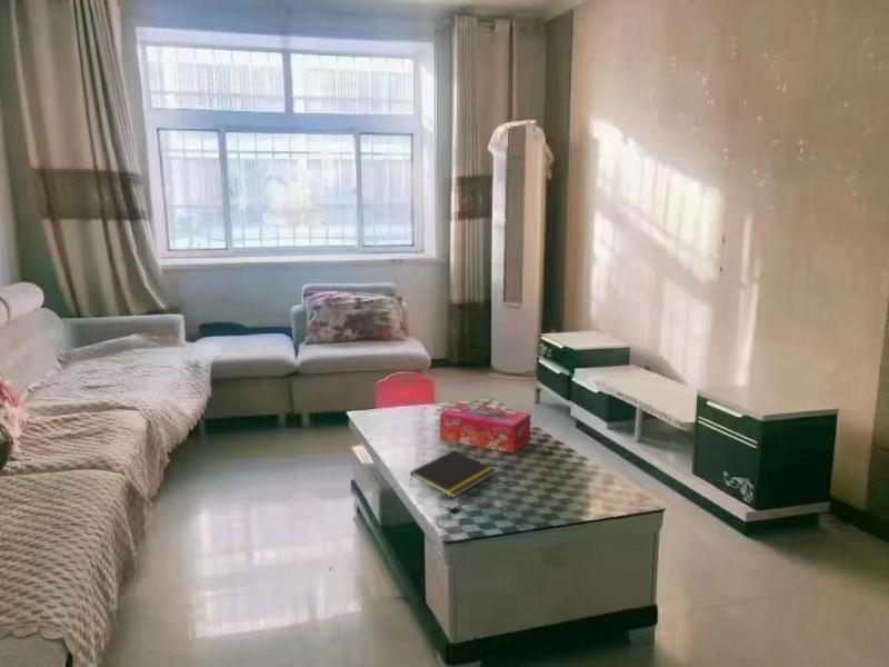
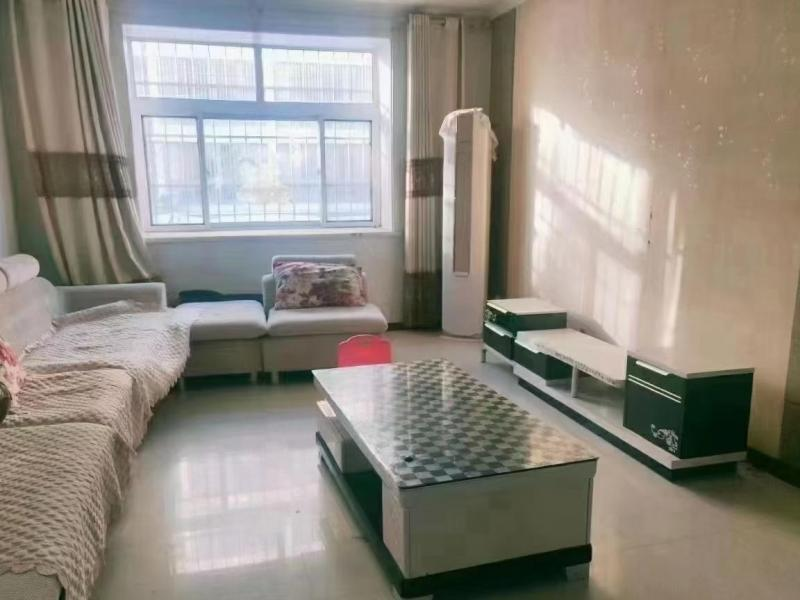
- tissue box (485, 427)
- notepad (453, 472)
